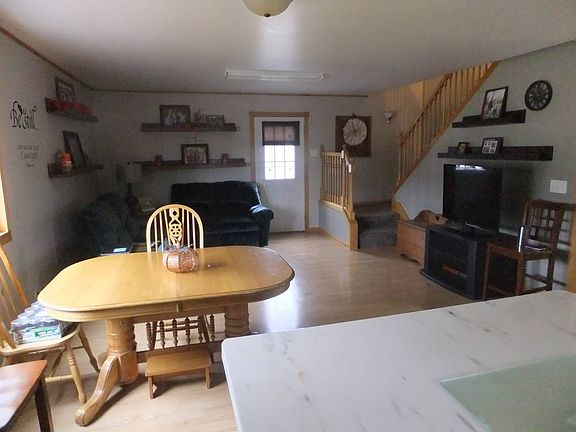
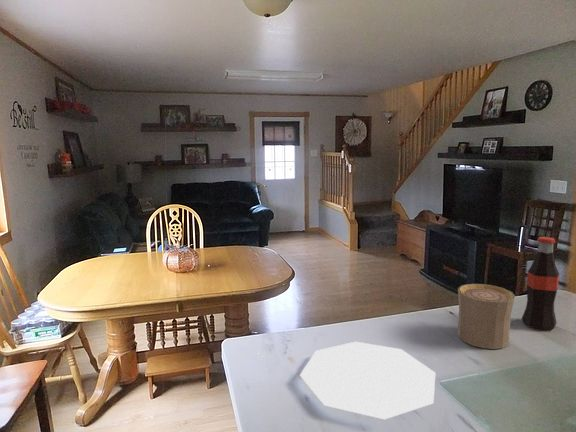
+ cup (484, 315)
+ bottle (542, 281)
+ plate (367, 371)
